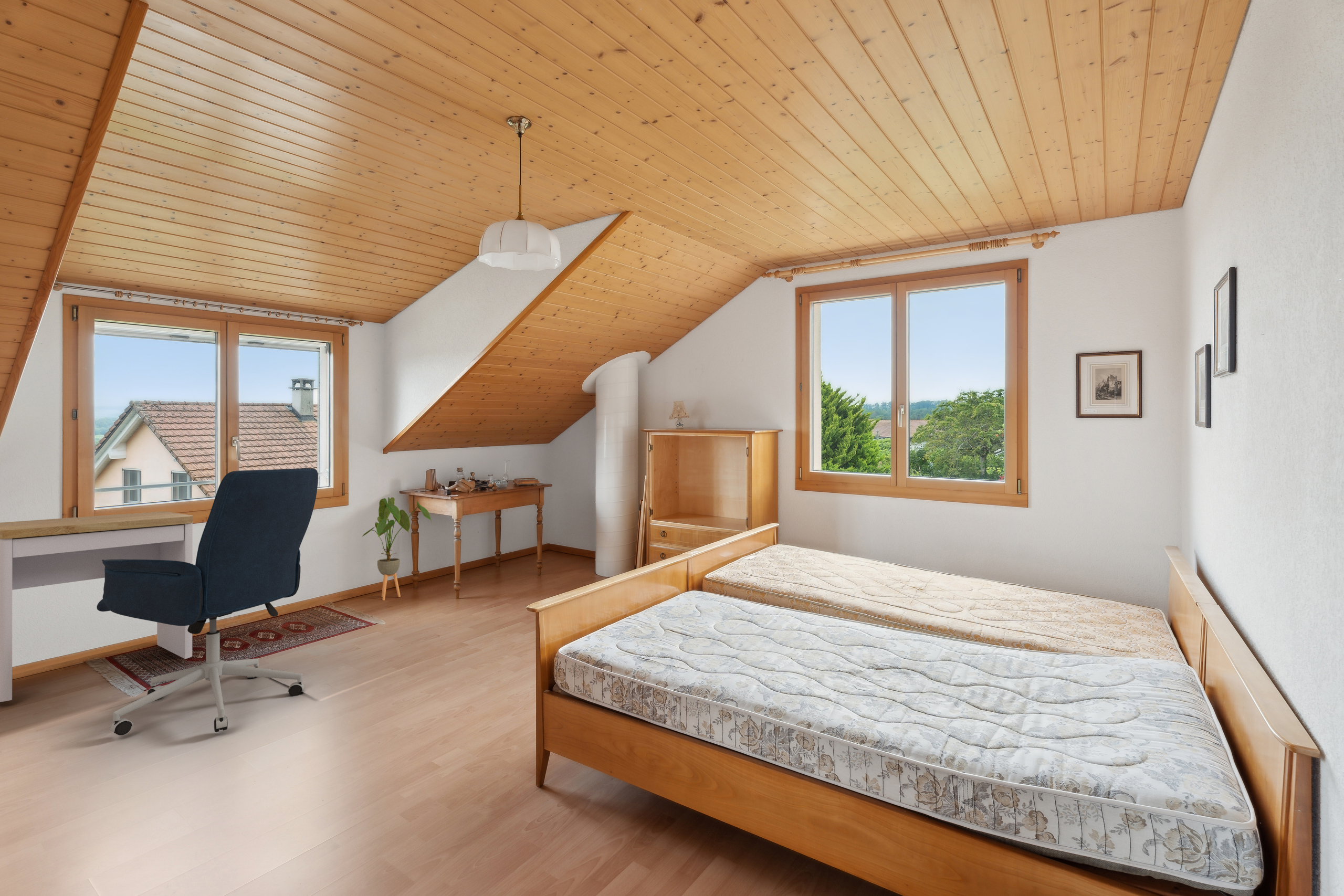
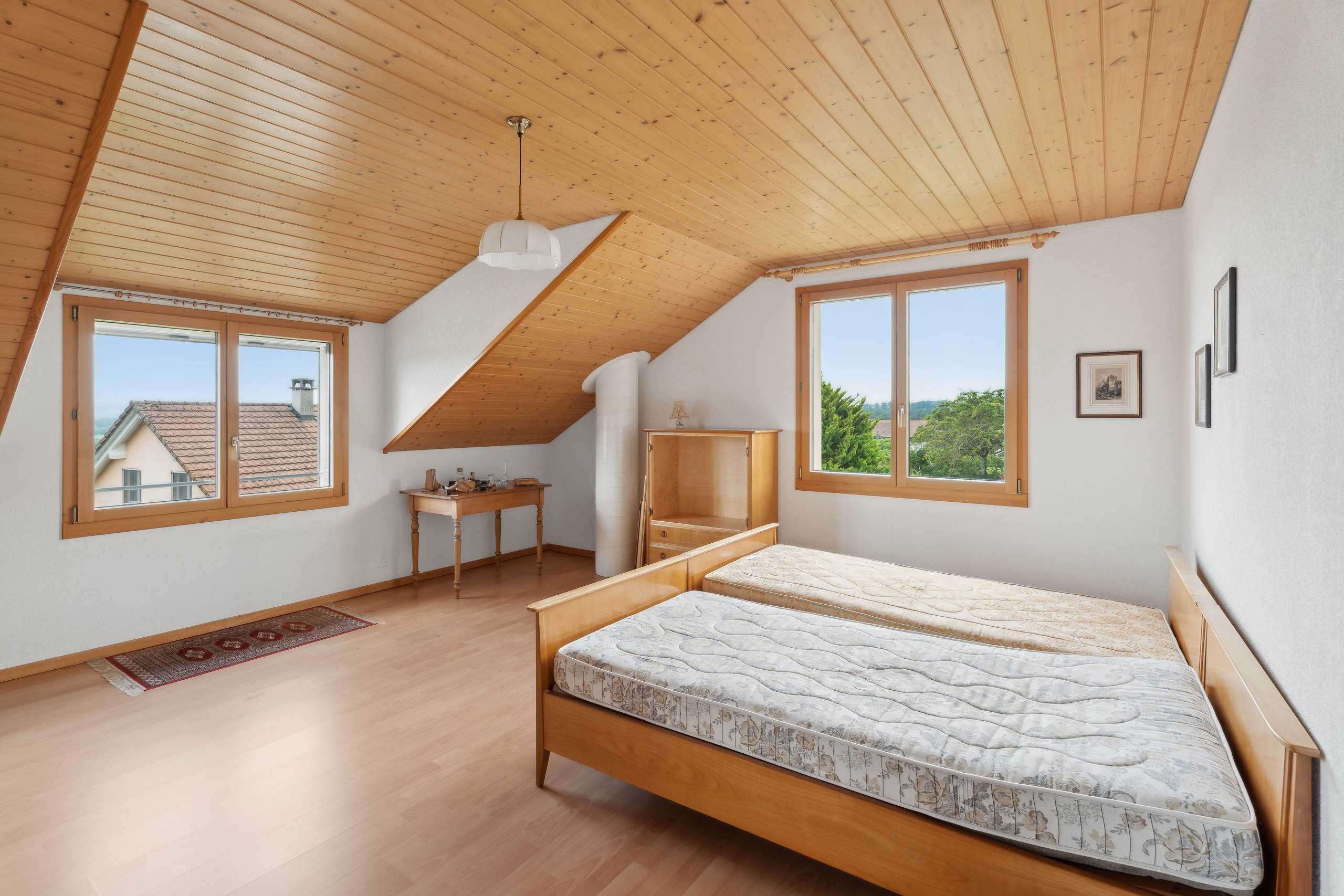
- office chair (216, 587)
- house plant (392, 546)
- desk (89, 579)
